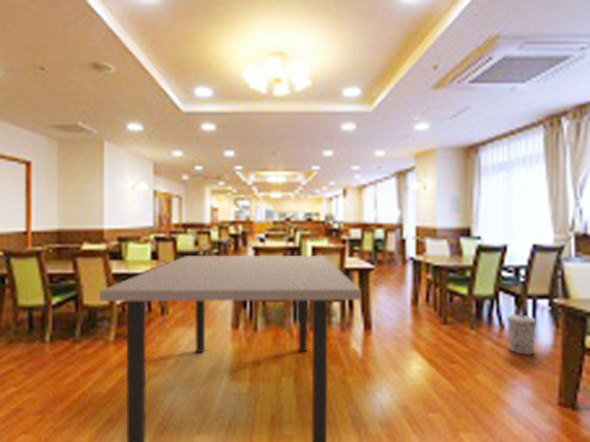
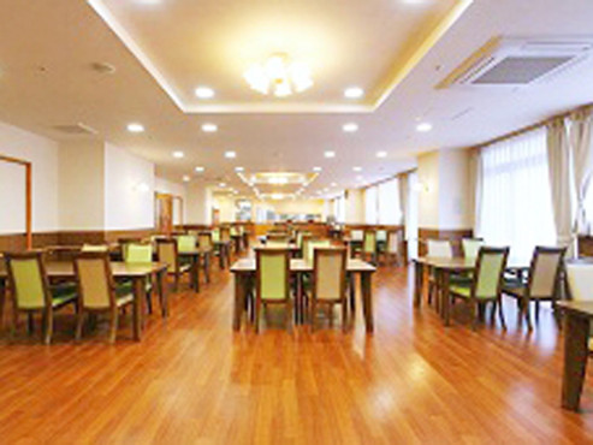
- dining table (247, 299)
- trash can (521, 332)
